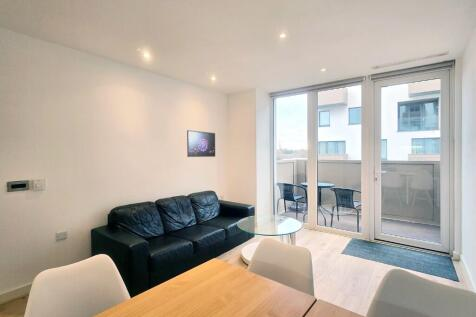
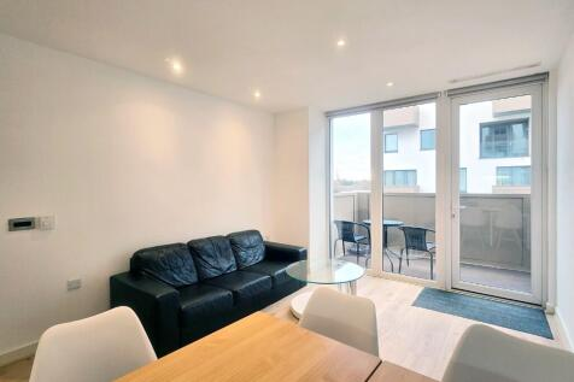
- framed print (202, 144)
